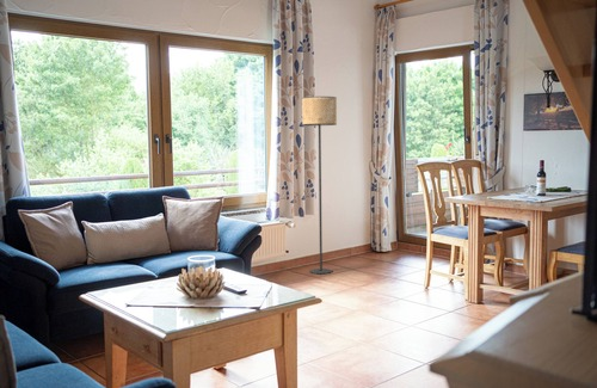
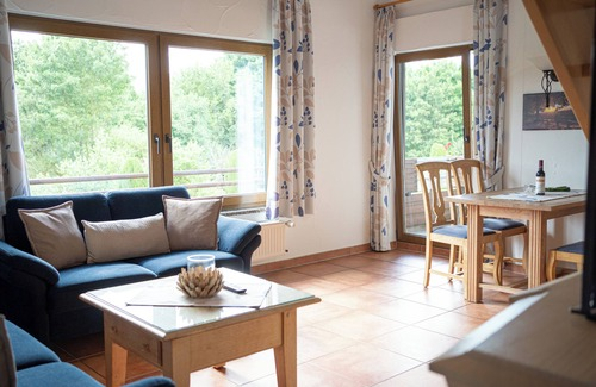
- floor lamp (320, 185)
